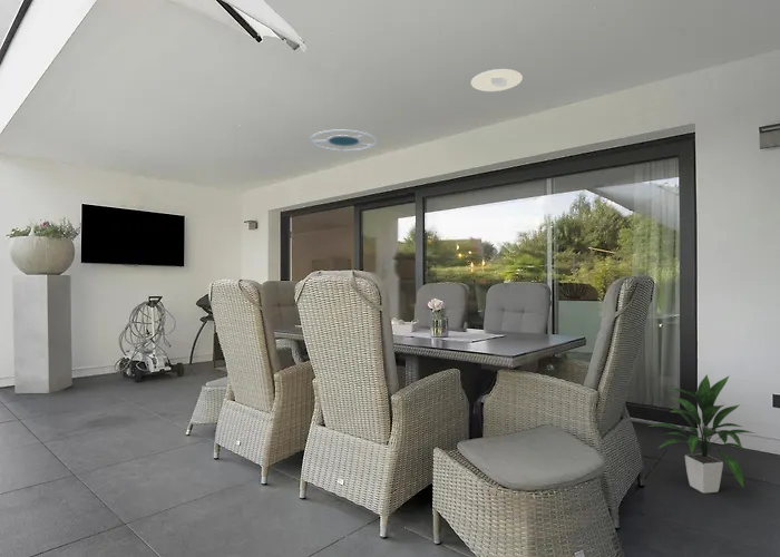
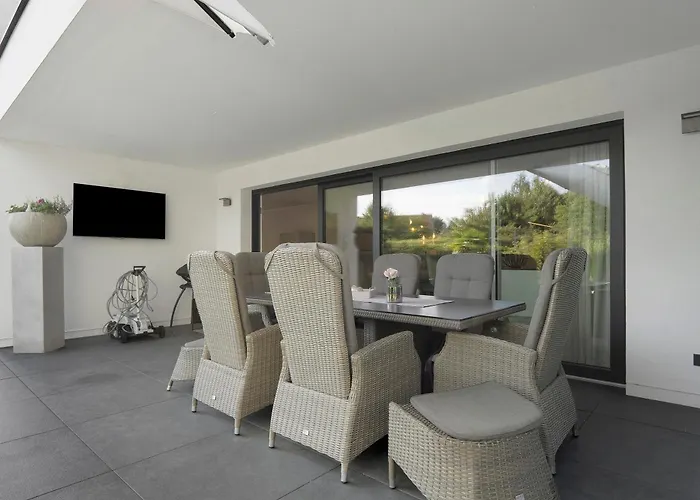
- indoor plant (704, 432)
- ceiling lamp (343, 137)
- recessed light (496, 78)
